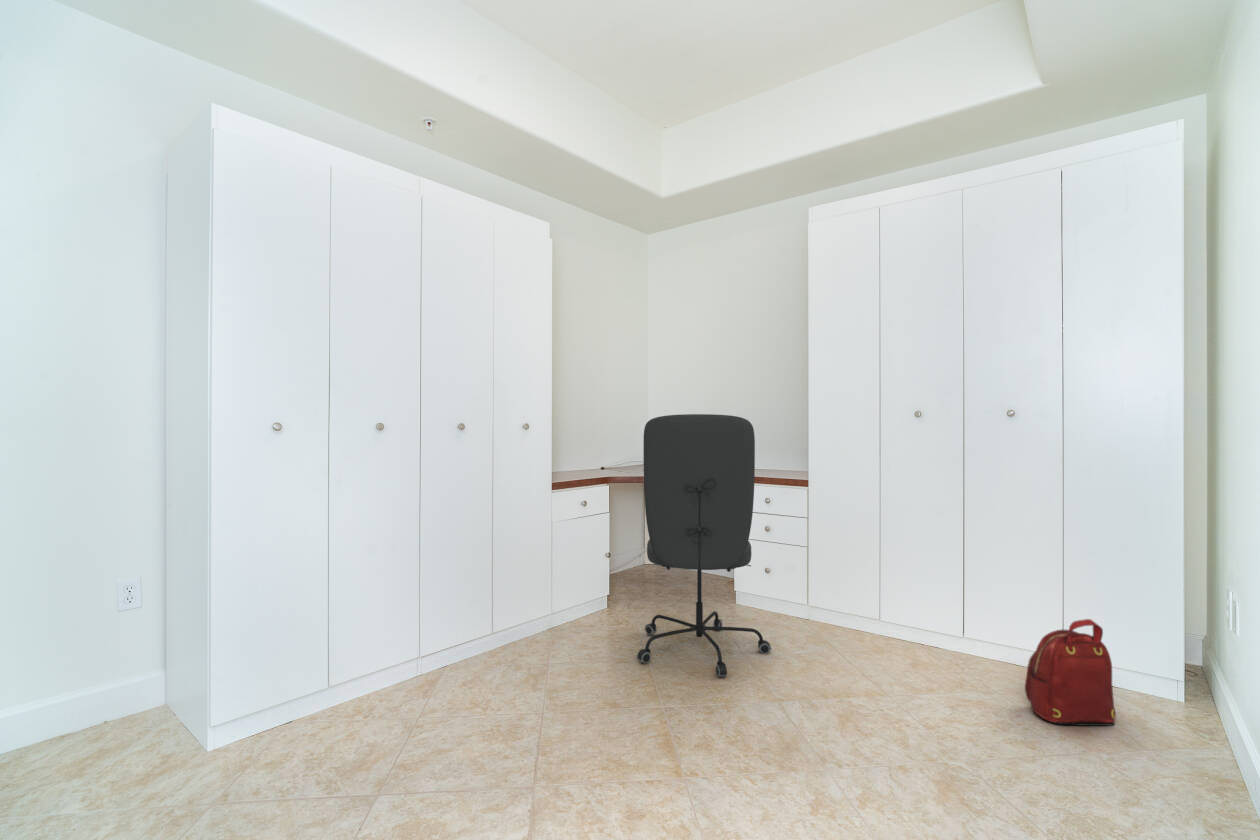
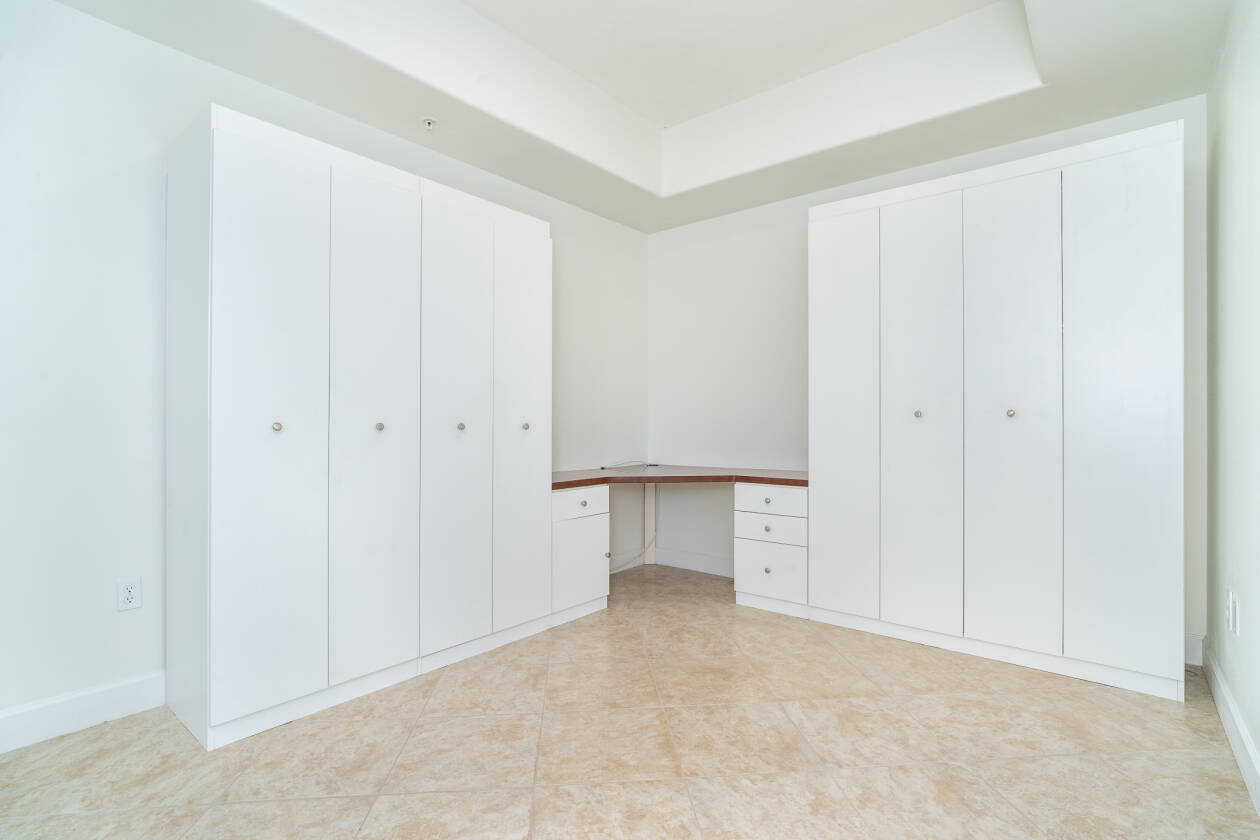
- backpack (1072, 664)
- office chair (697, 533)
